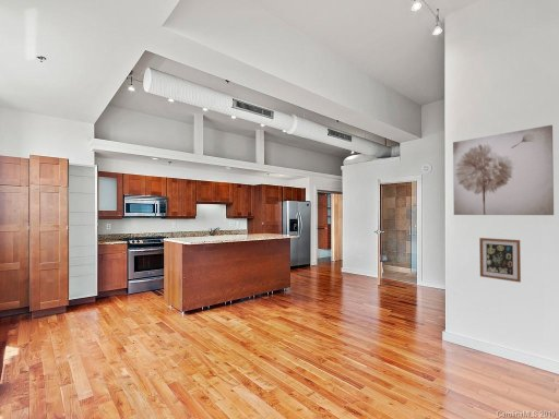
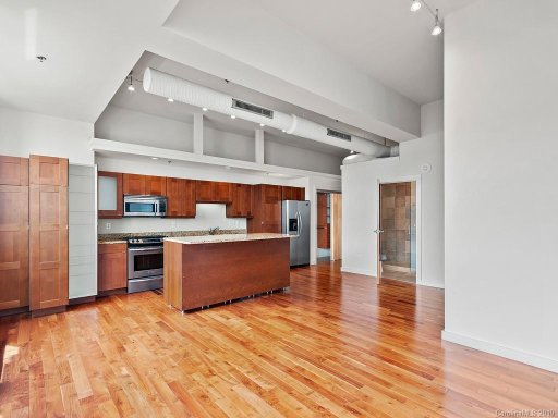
- wall art (498, 175)
- wall art (499, 259)
